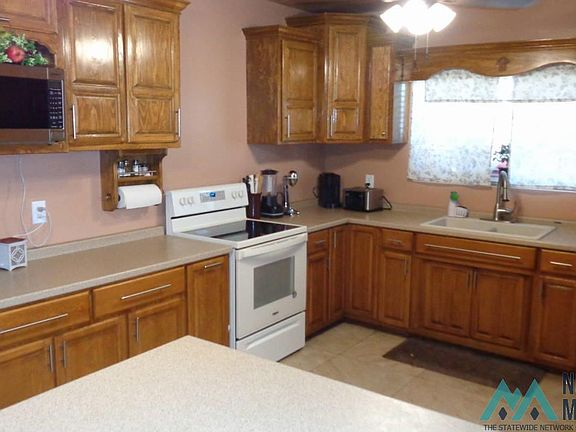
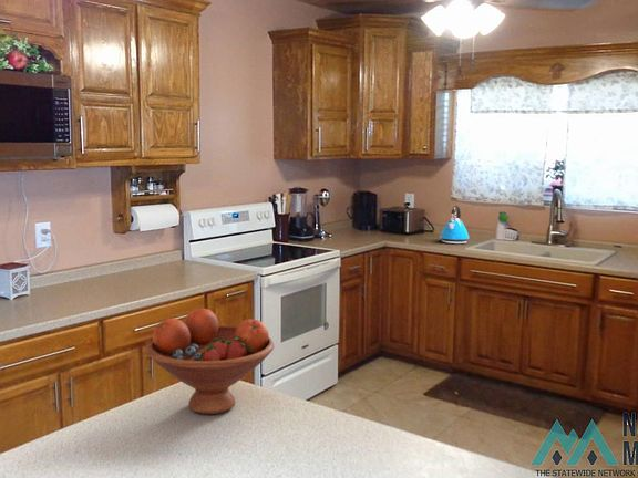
+ fruit bowl (212, 362)
+ kettle (455, 224)
